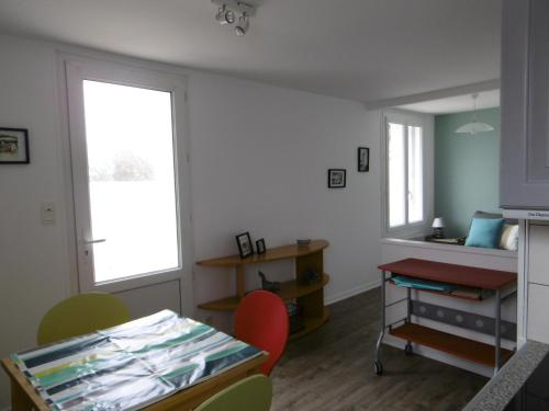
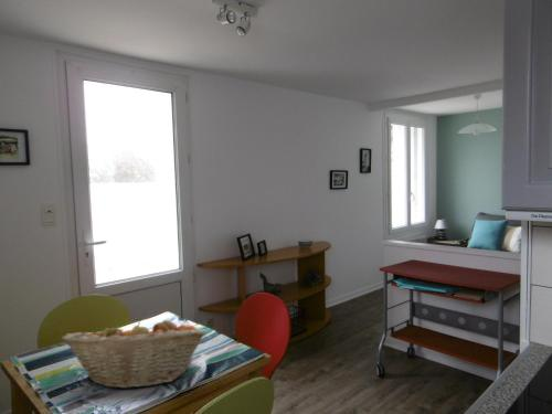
+ fruit basket (137, 344)
